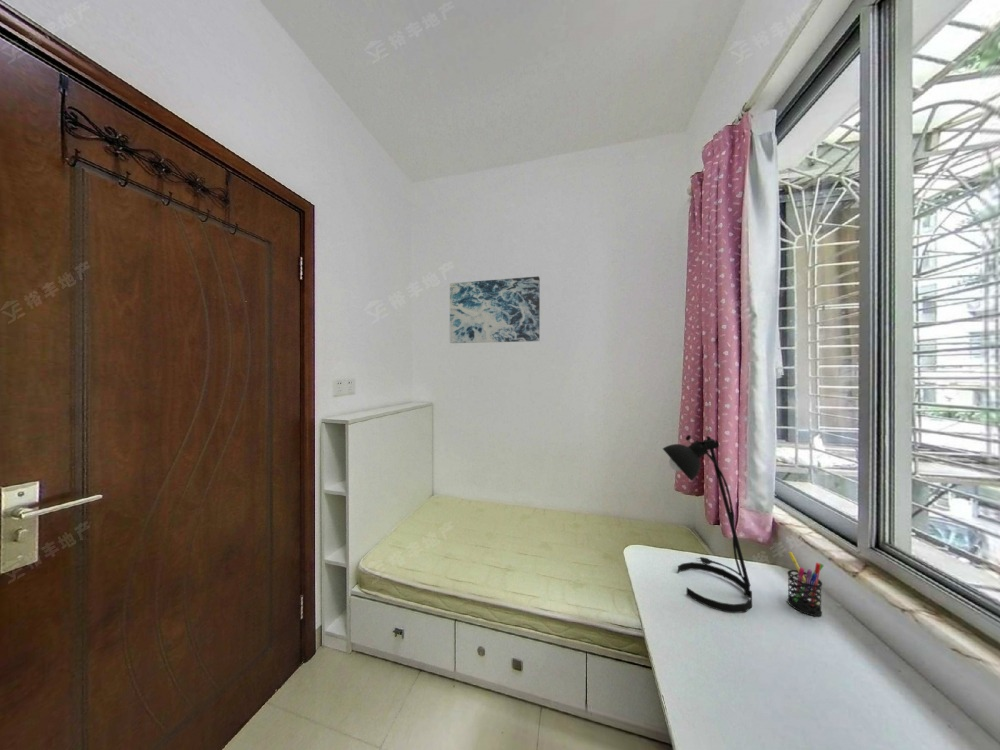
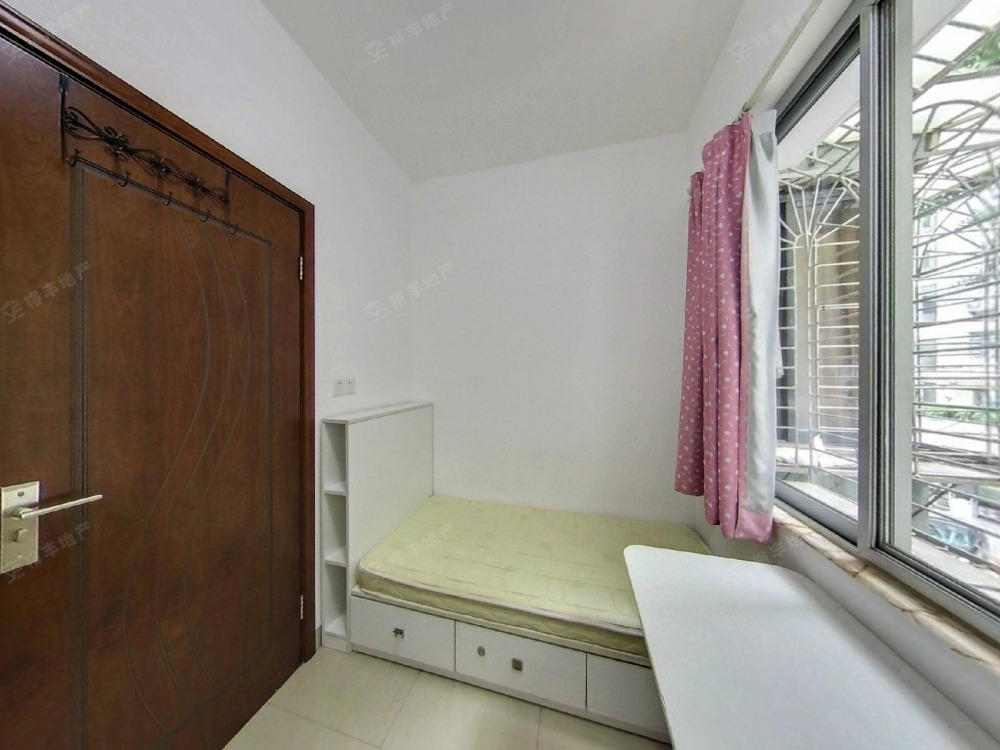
- desk lamp (724, 504)
- pen holder (808, 582)
- wall art (493, 311)
